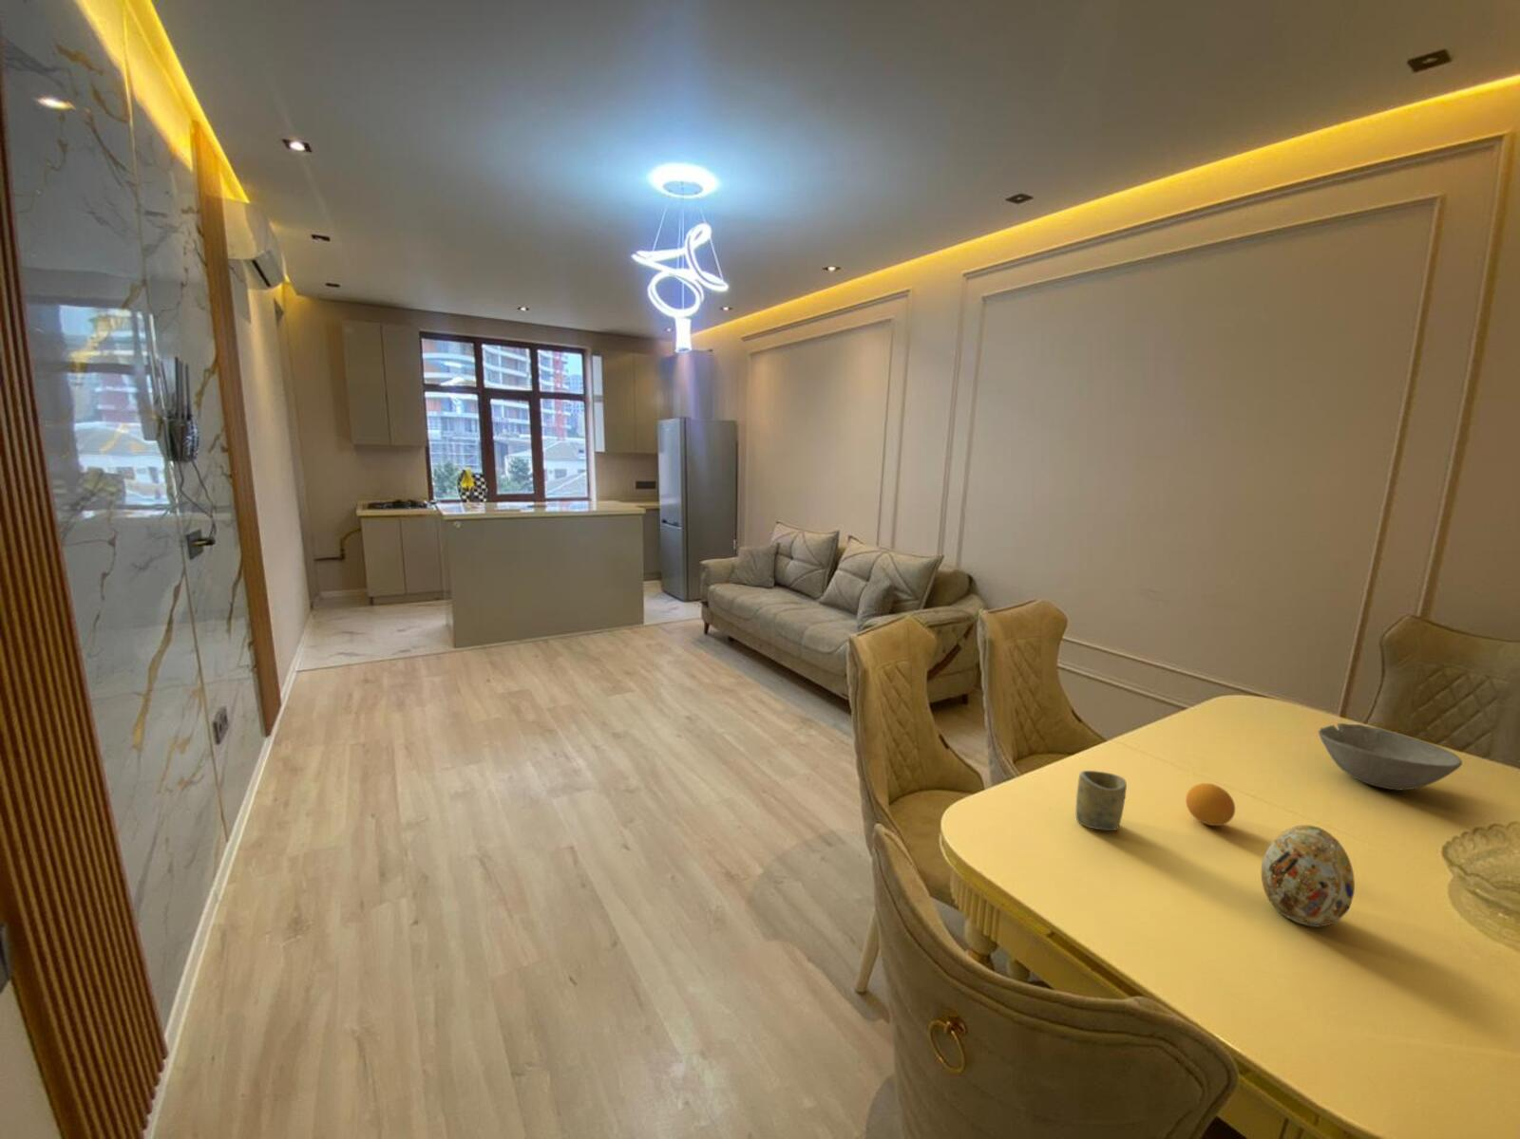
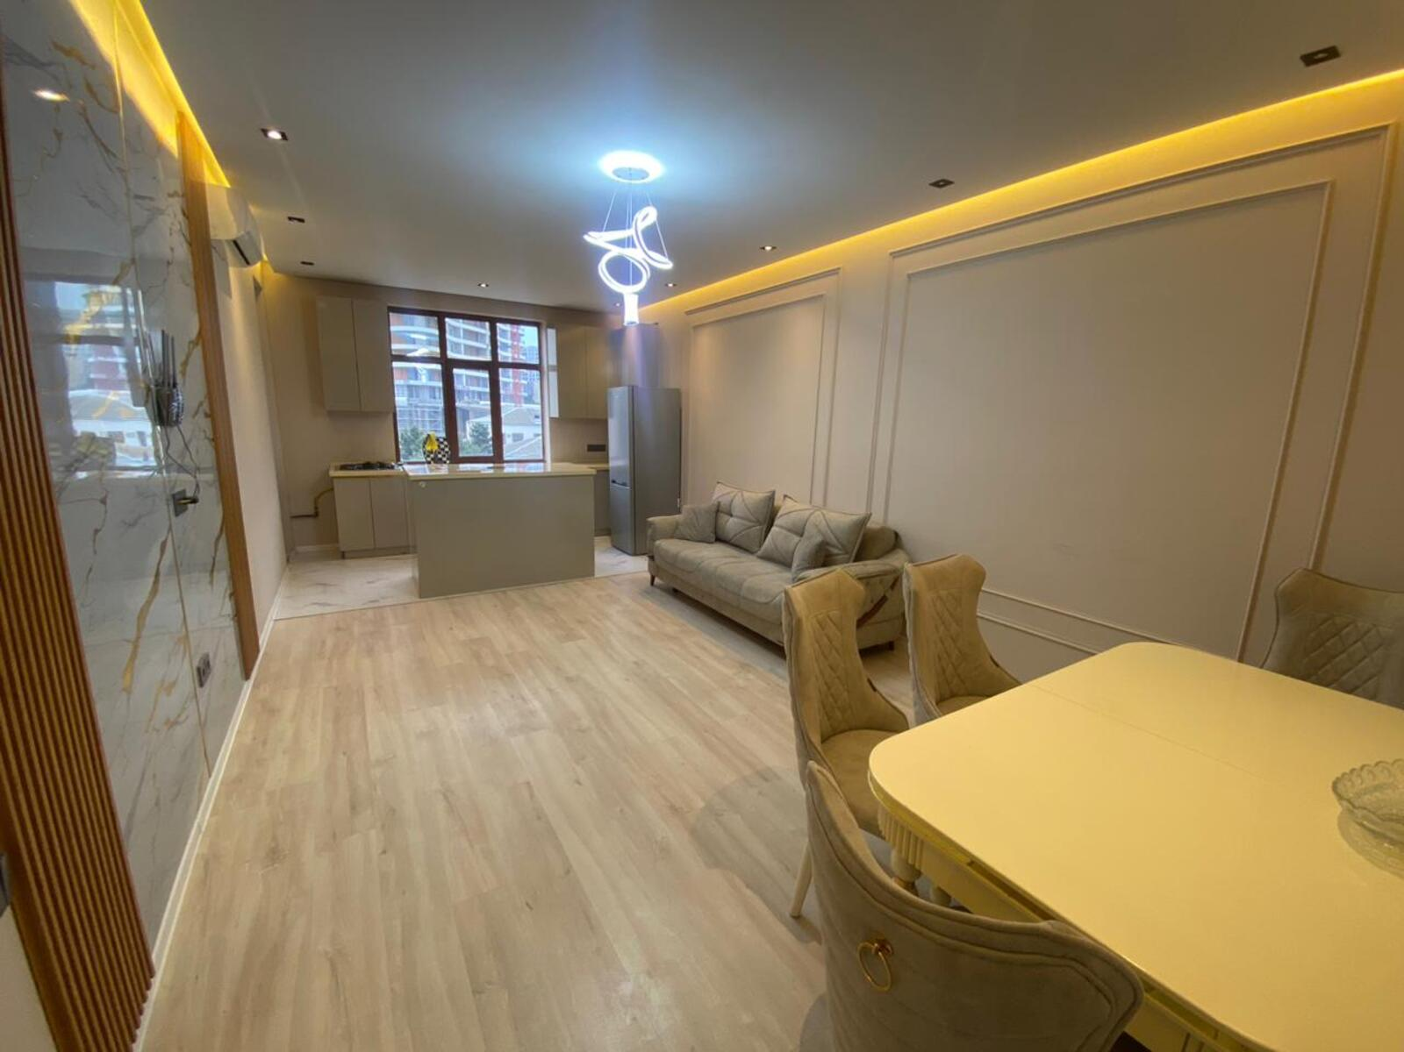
- bowl (1381, 761)
- decorative egg (1307, 871)
- fruit (1209, 803)
- cup (1099, 800)
